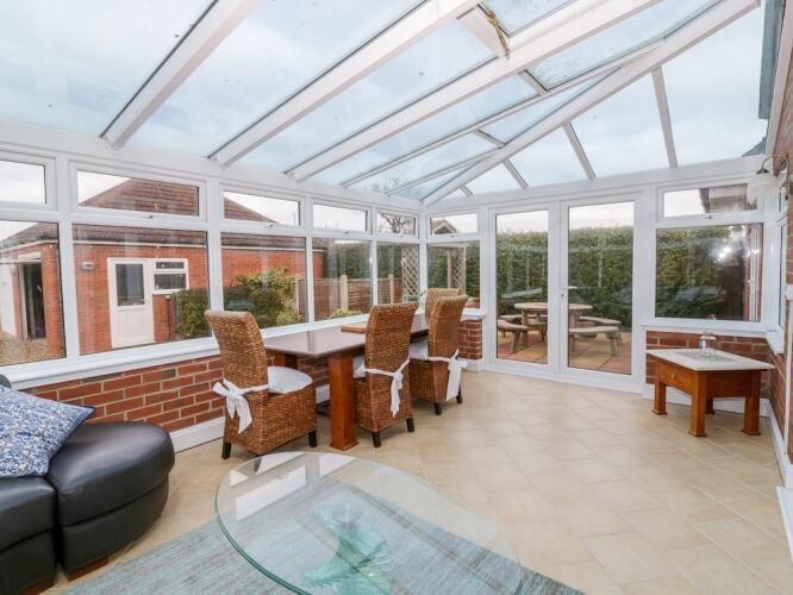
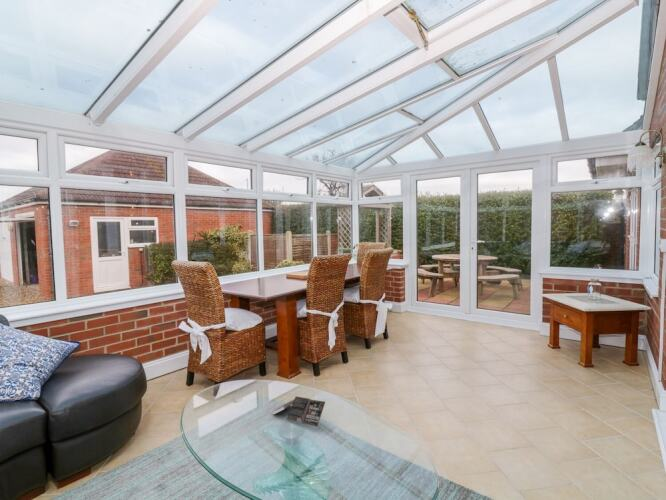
+ paperback book (300, 407)
